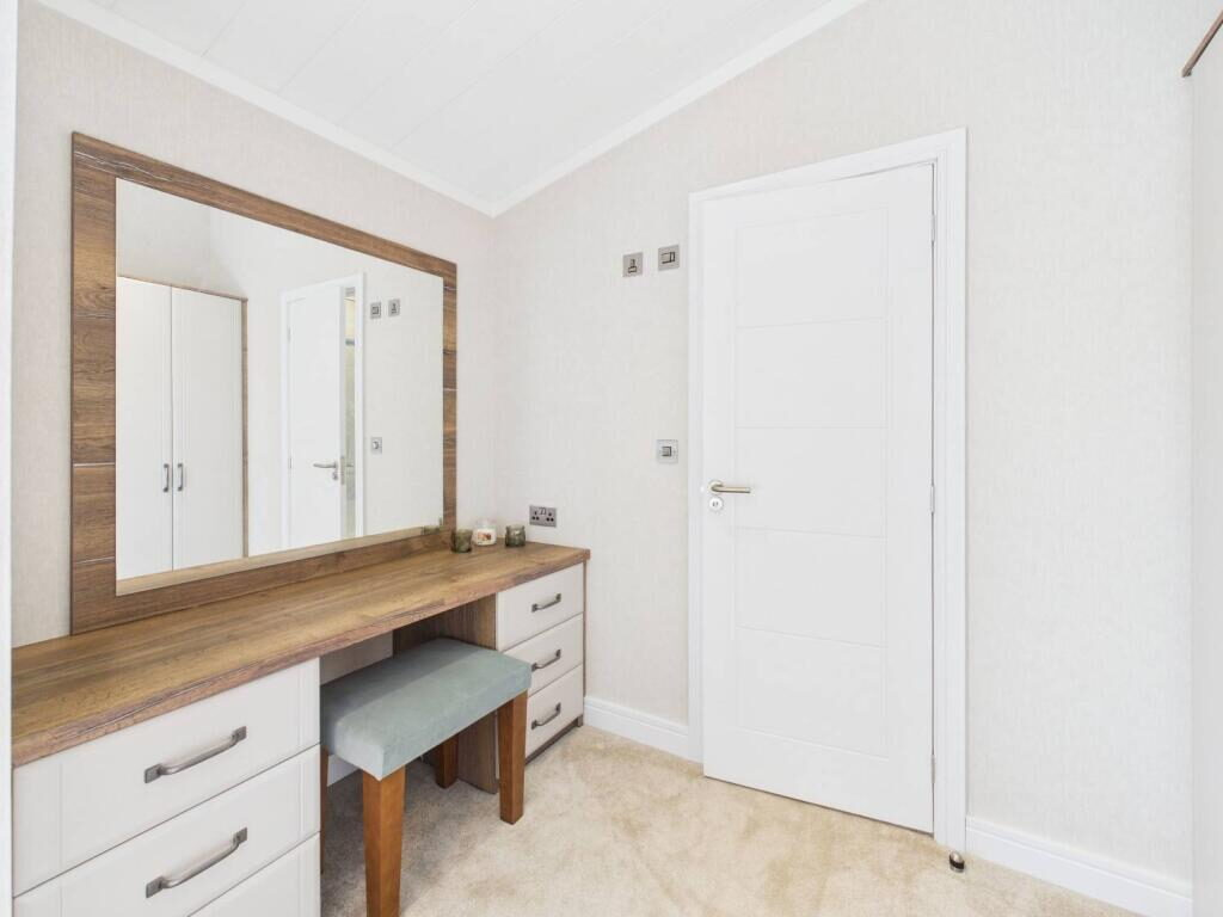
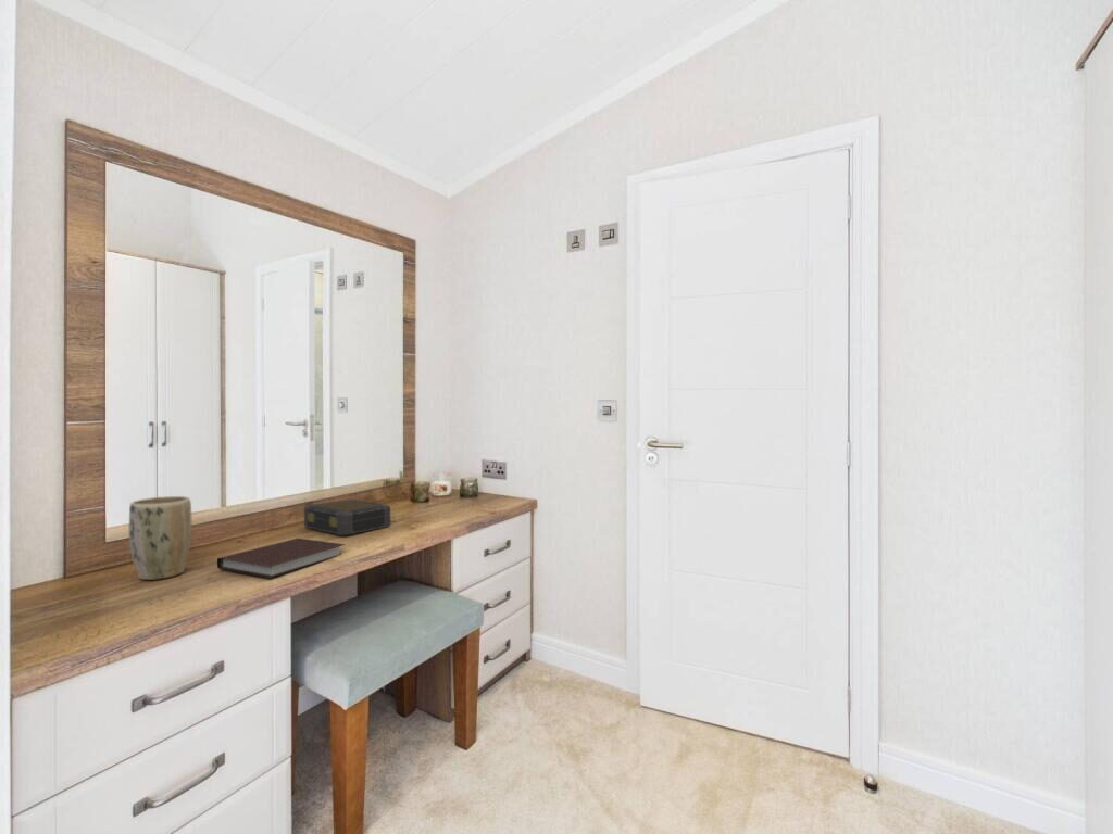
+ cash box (348, 516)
+ notebook (284, 555)
+ plant pot (161, 536)
